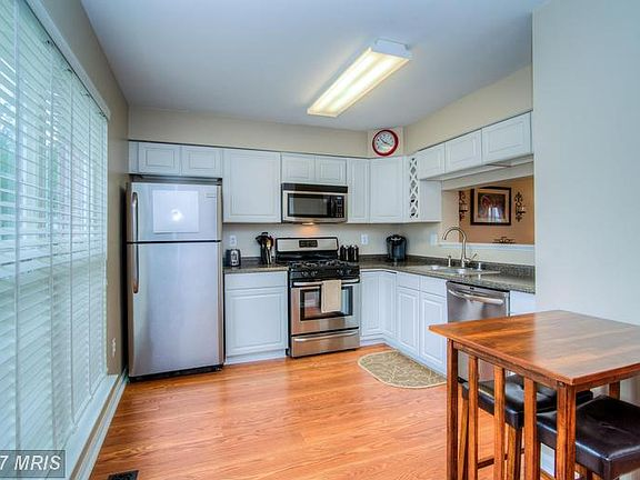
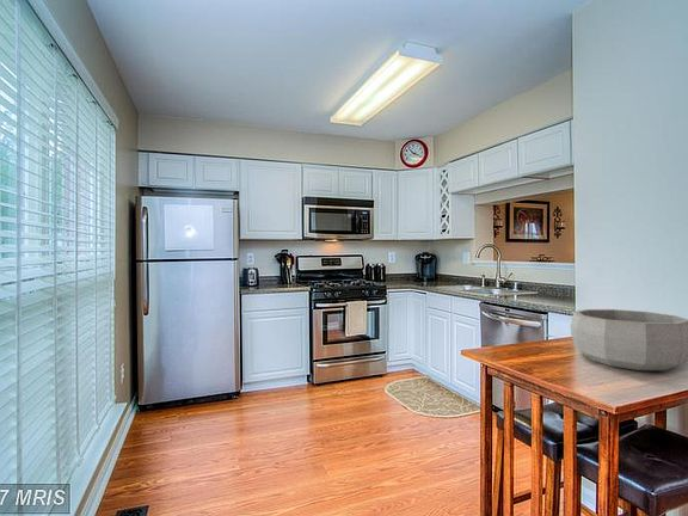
+ decorative bowl (627, 338)
